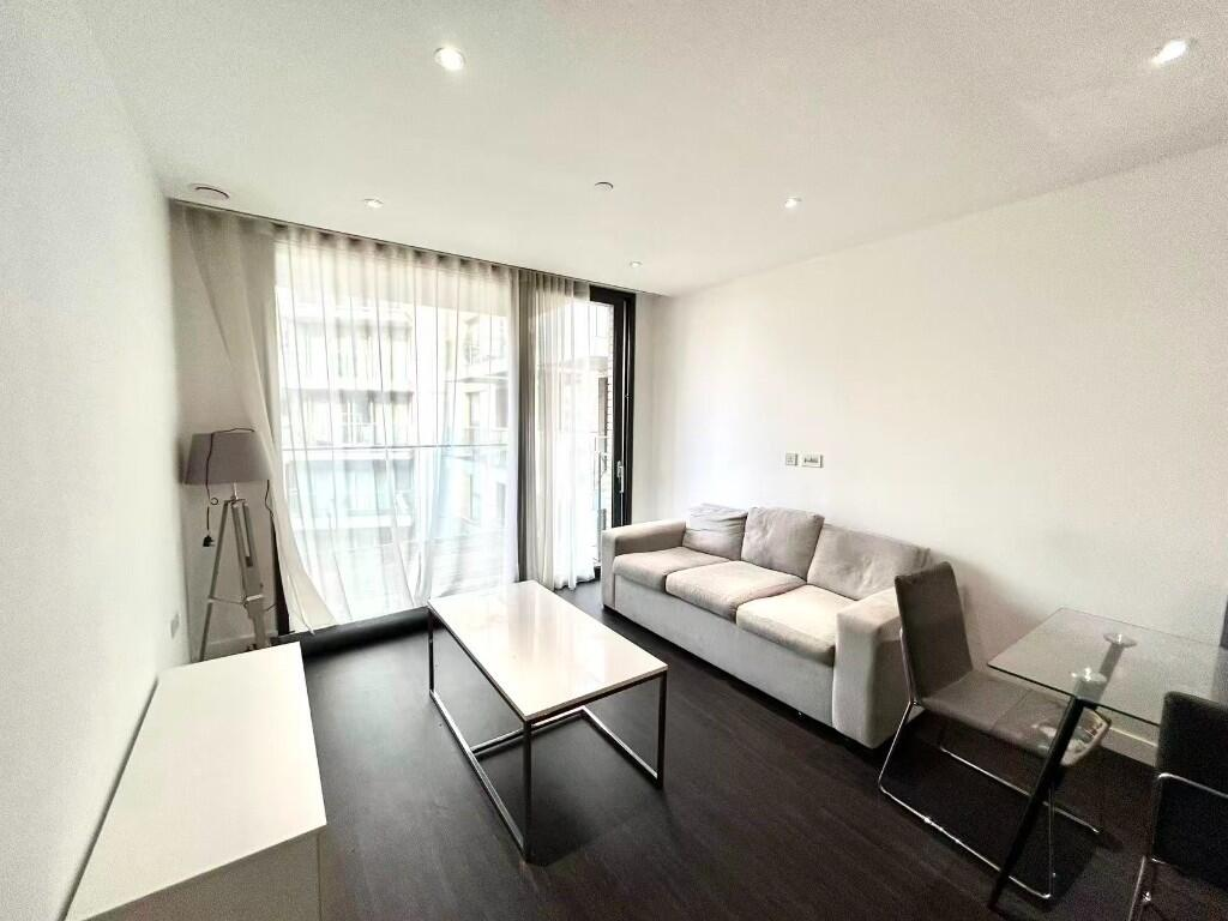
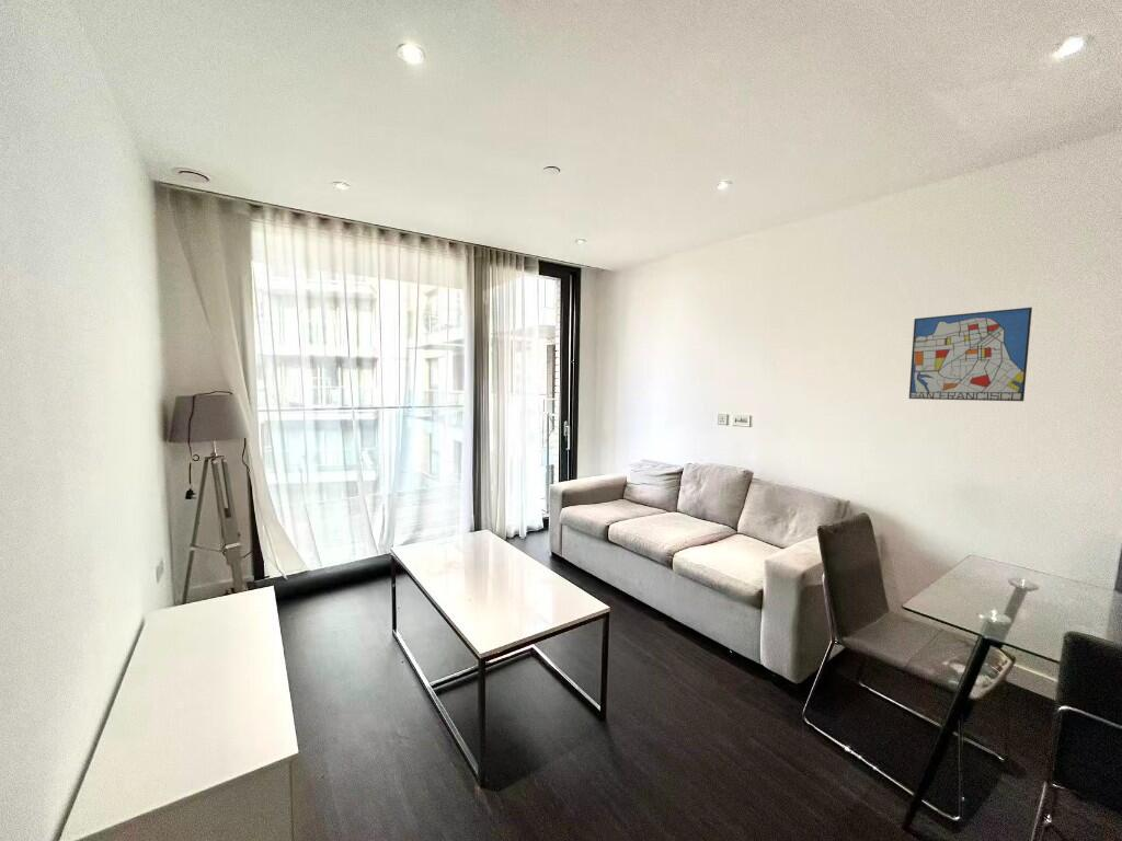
+ wall art (964, 357)
